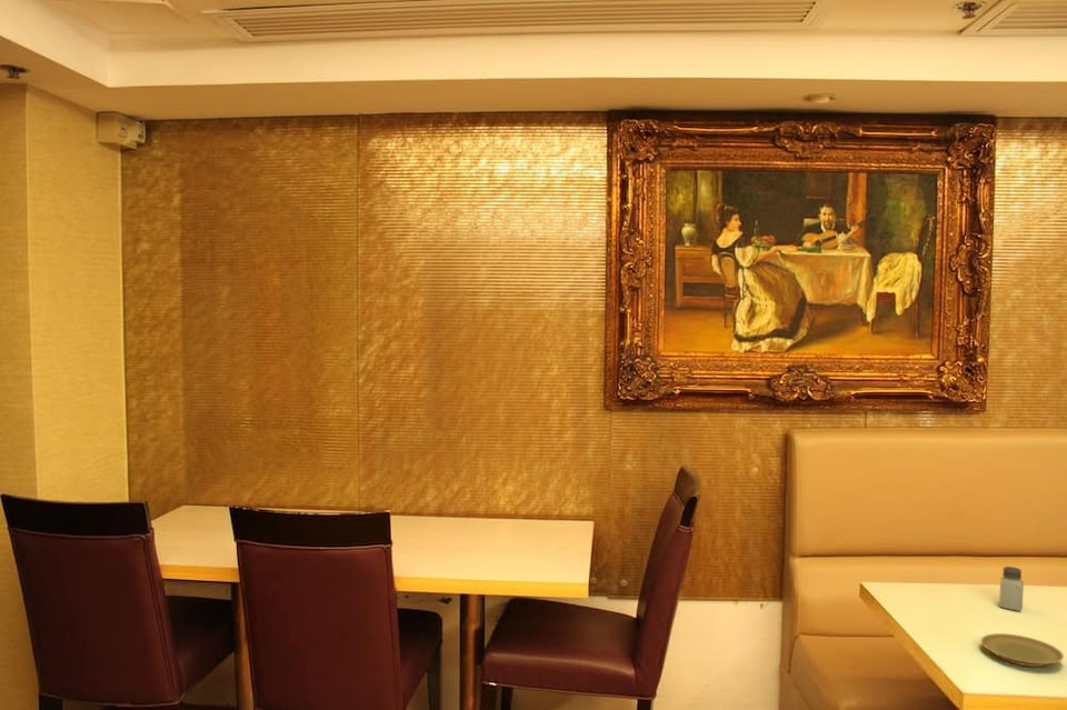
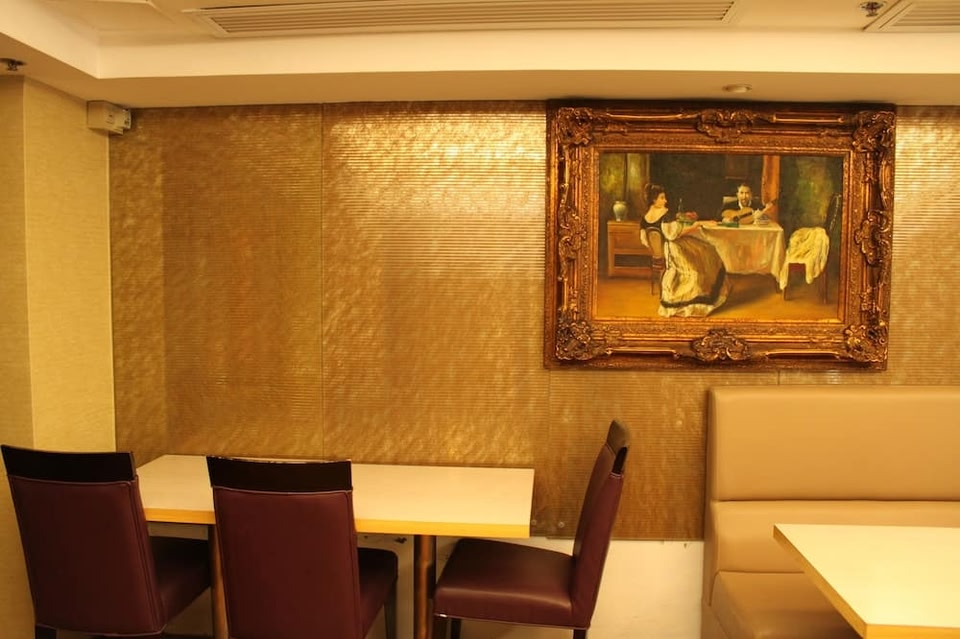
- saltshaker (1011, 588)
- plate (1020, 651)
